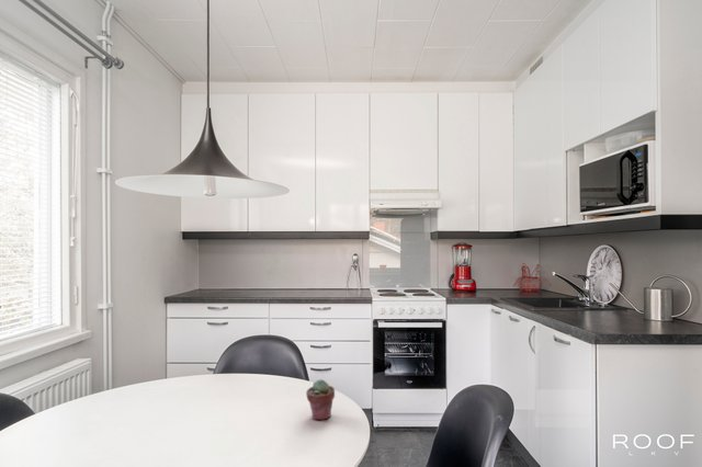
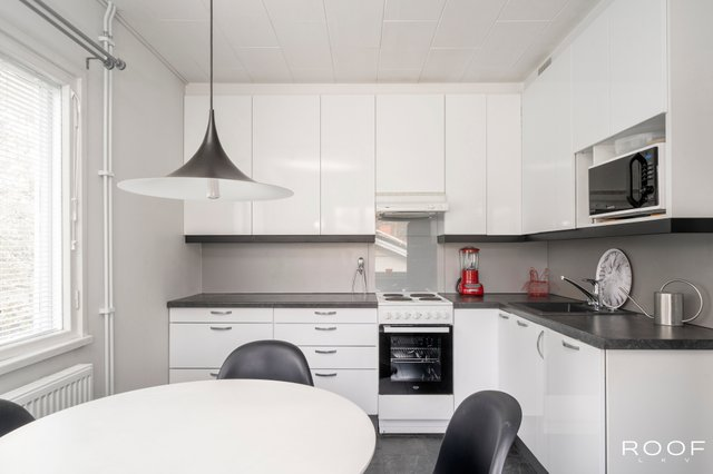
- potted succulent (320, 397)
